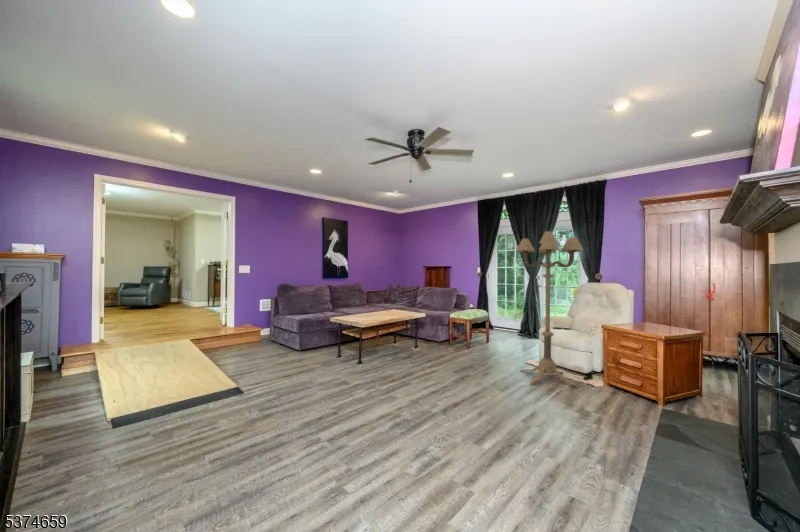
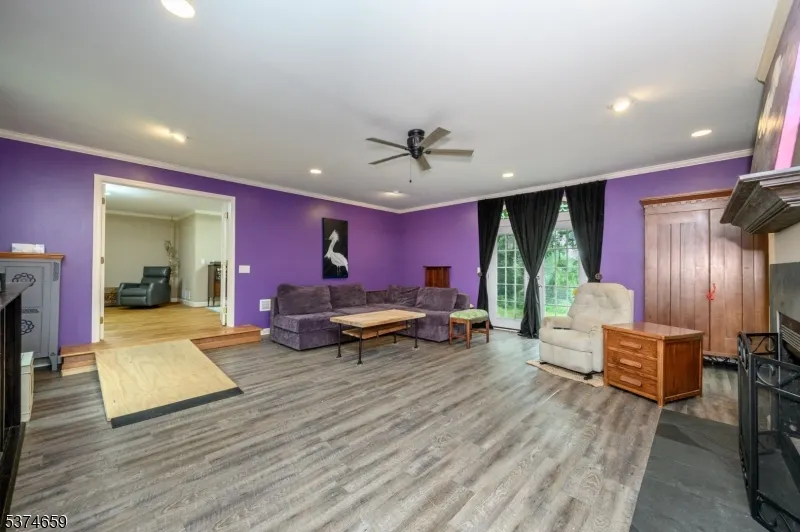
- floor lamp (547, 304)
